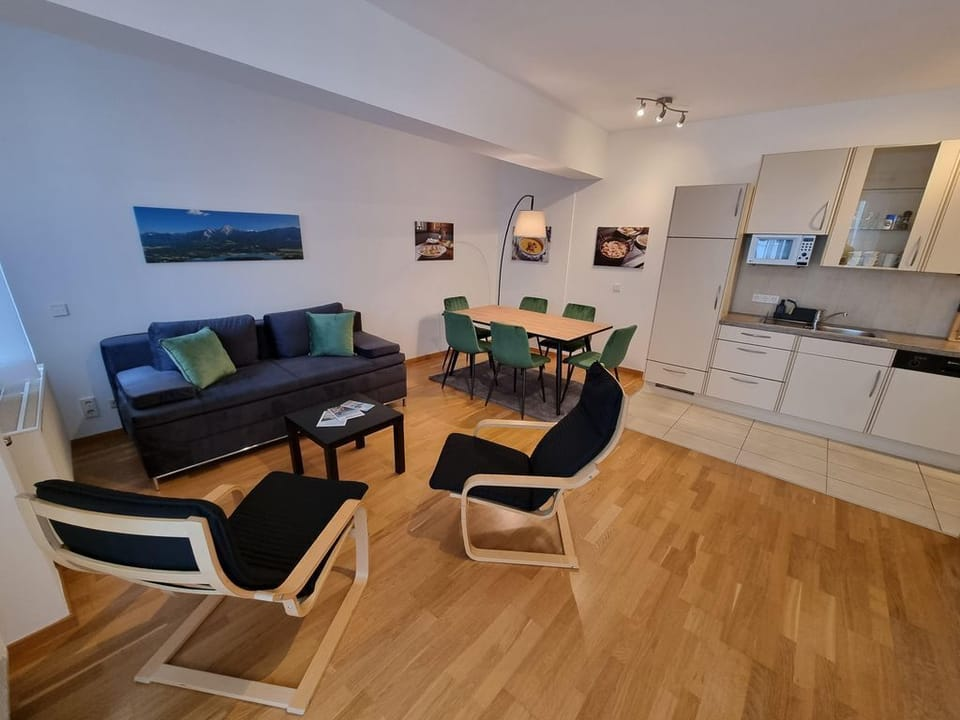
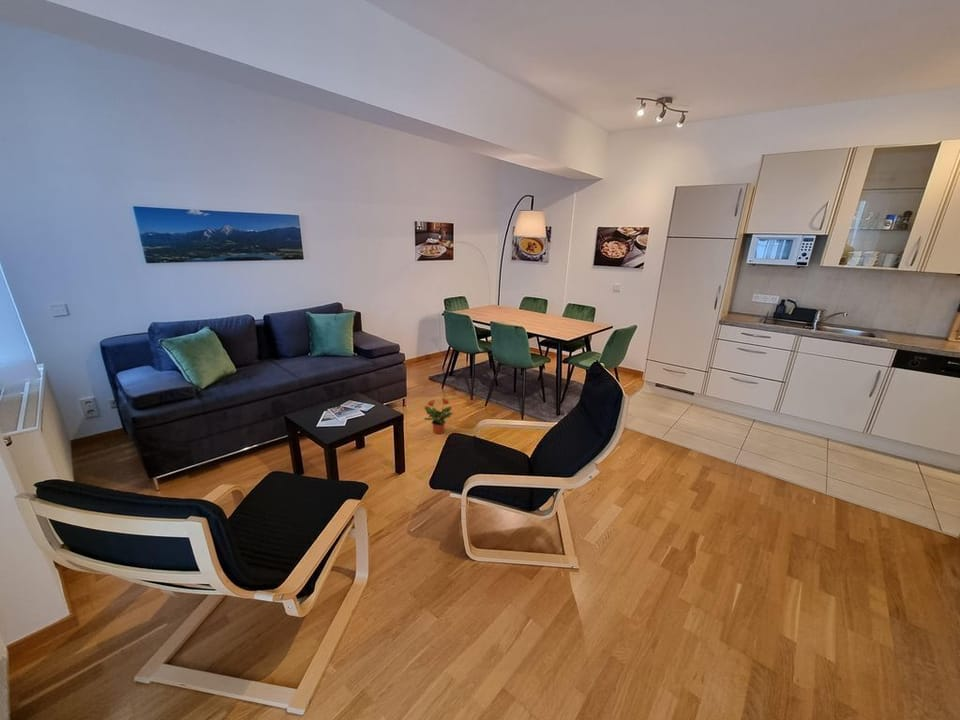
+ potted plant (438, 415)
